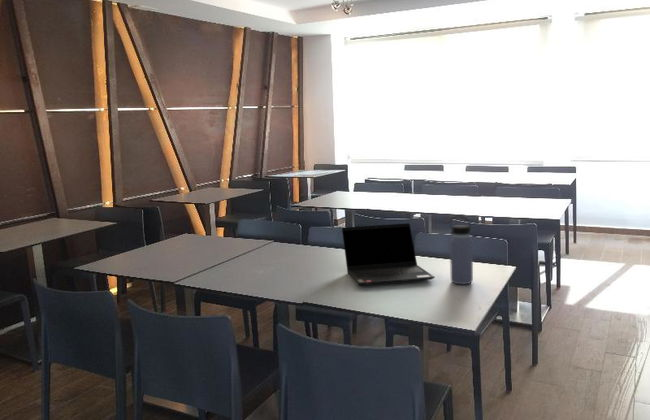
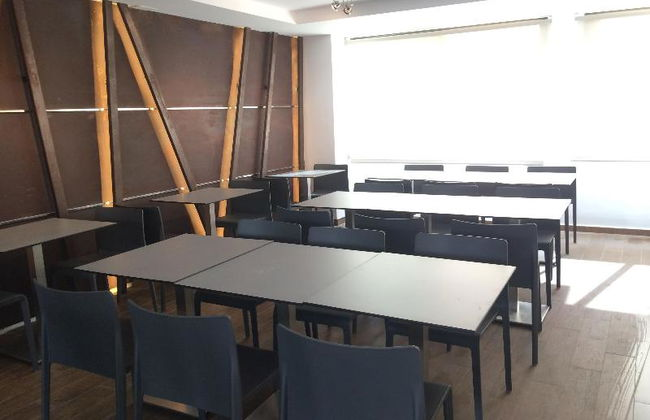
- water bottle (461, 249)
- laptop computer (385, 252)
